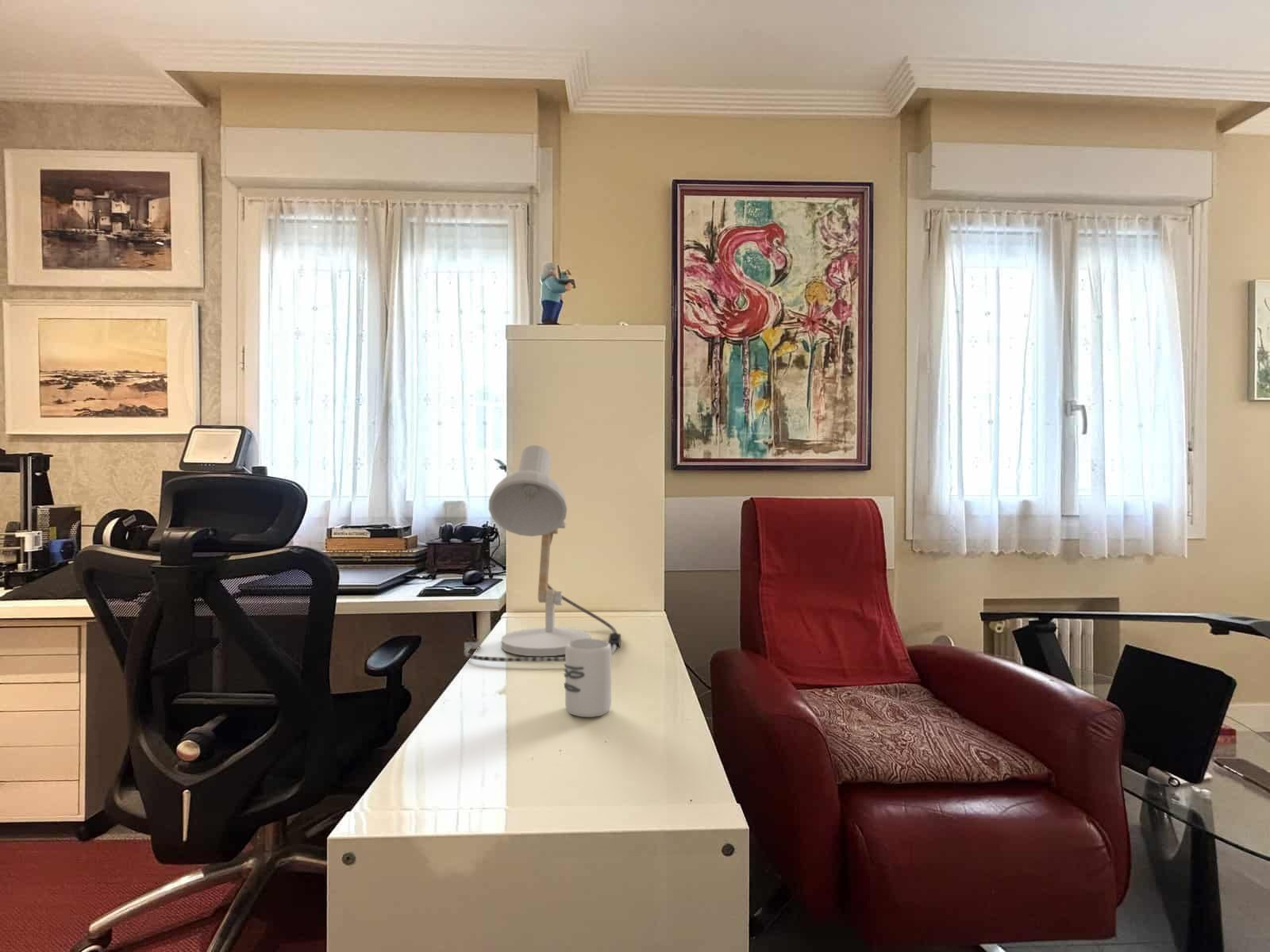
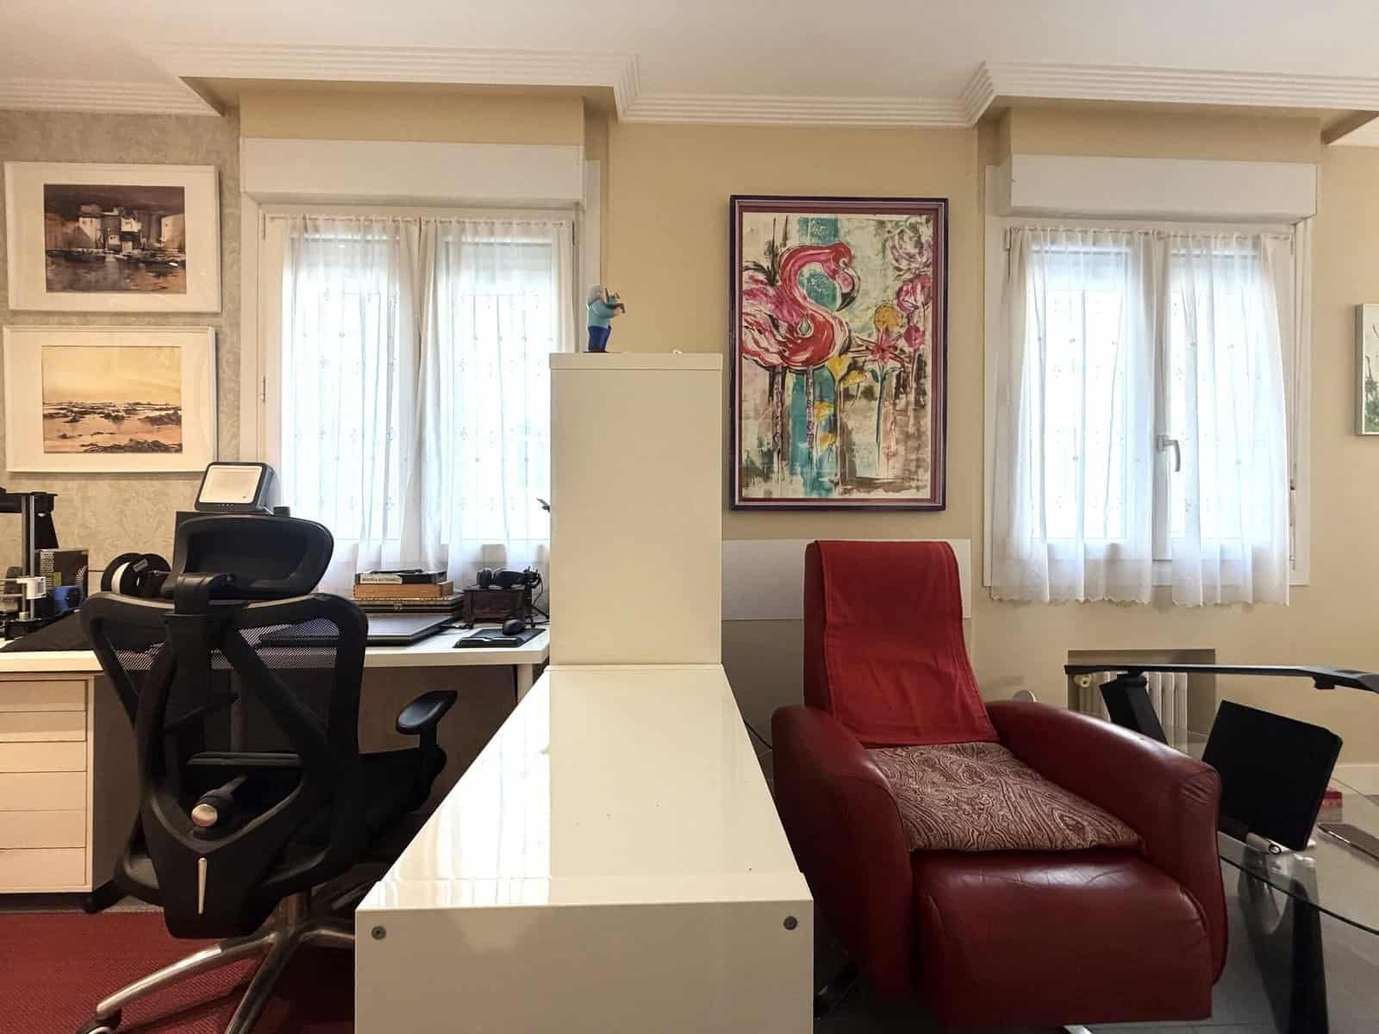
- desk lamp (544, 546)
- cup (587, 677)
